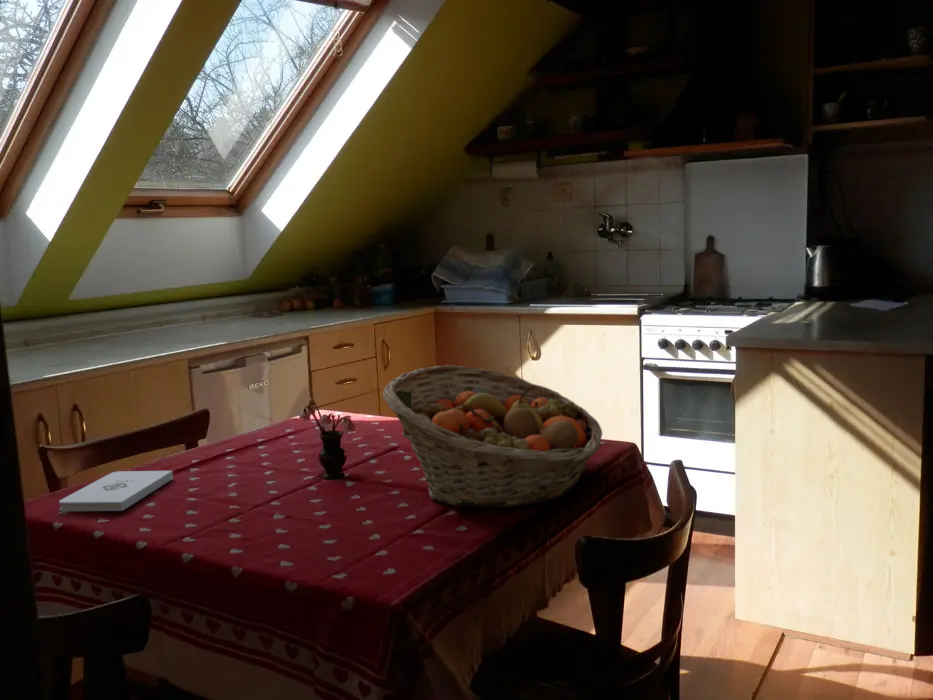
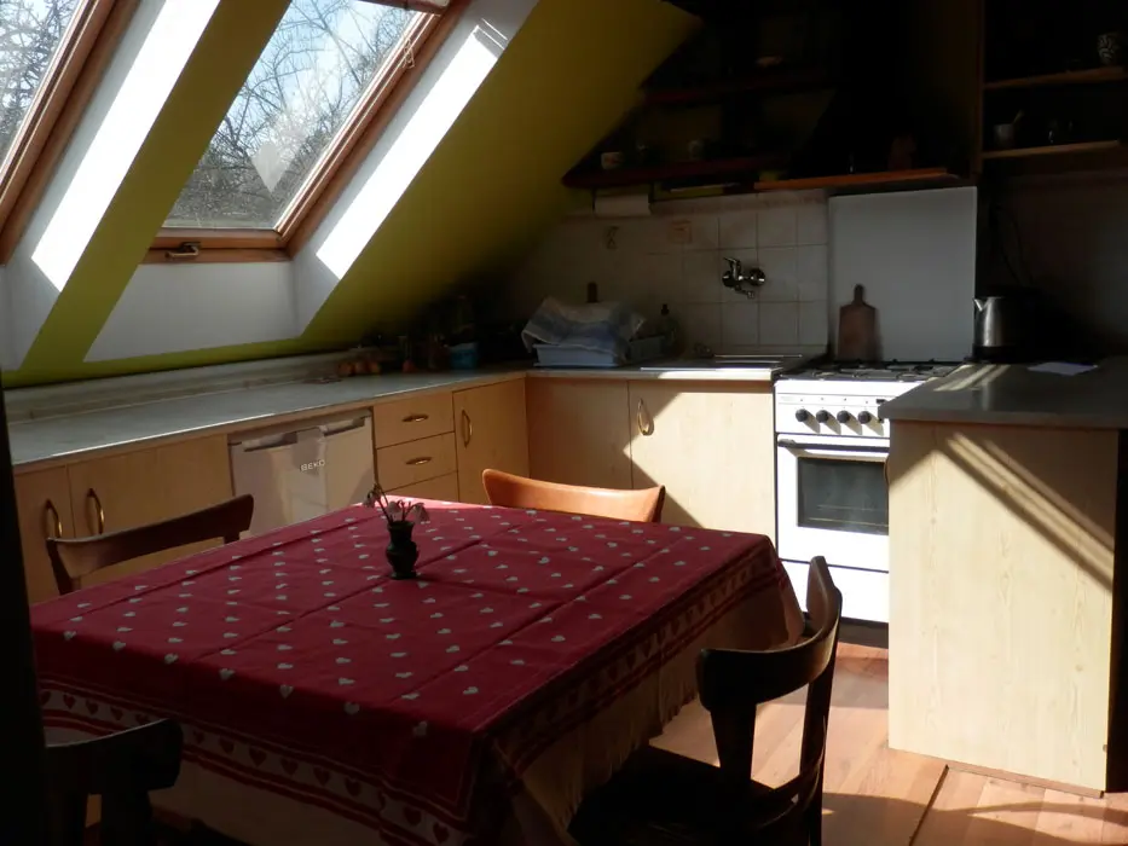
- notepad (117, 489)
- fruit basket (495, 428)
